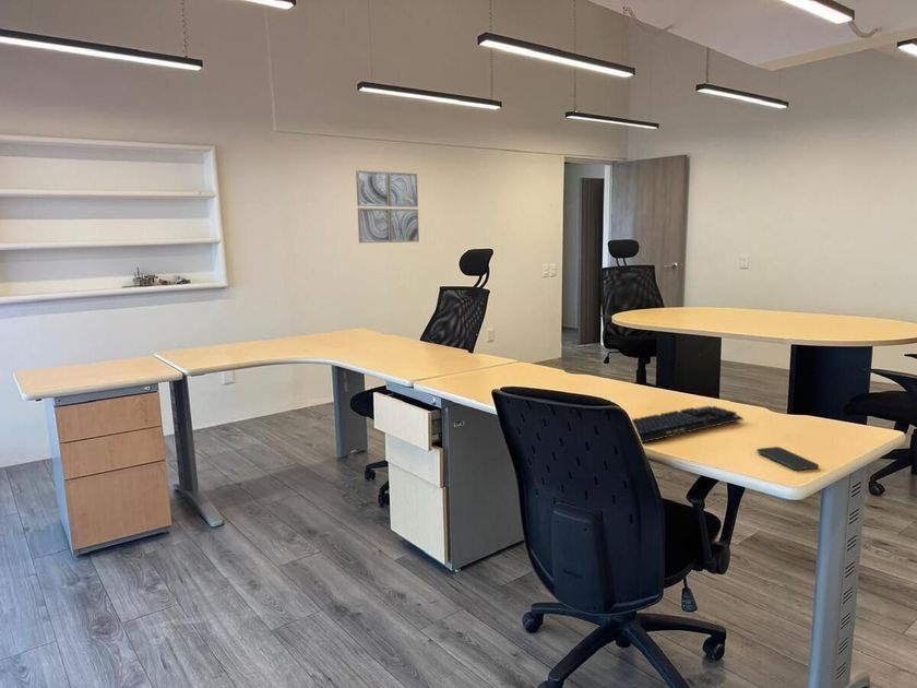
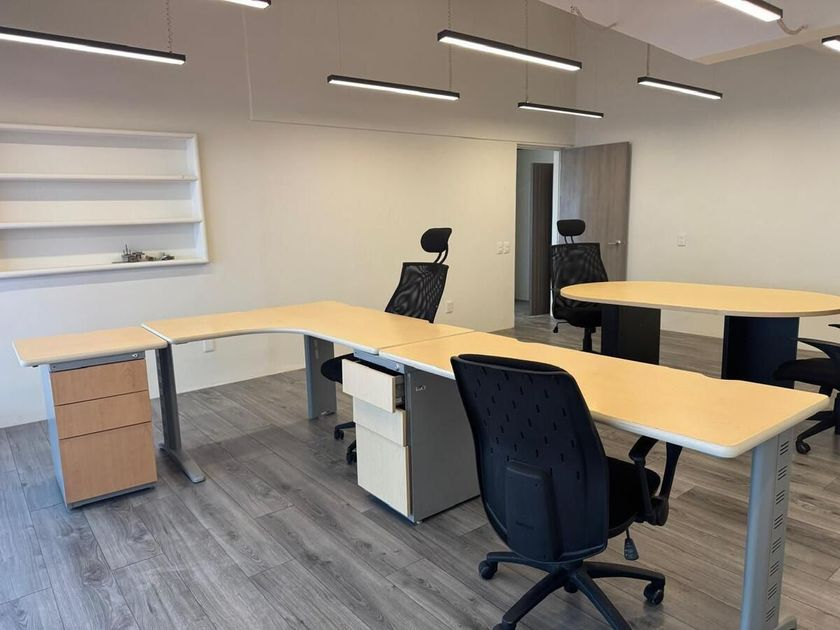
- keyboard (677, 422)
- wall art (389, 209)
- smartphone (786, 458)
